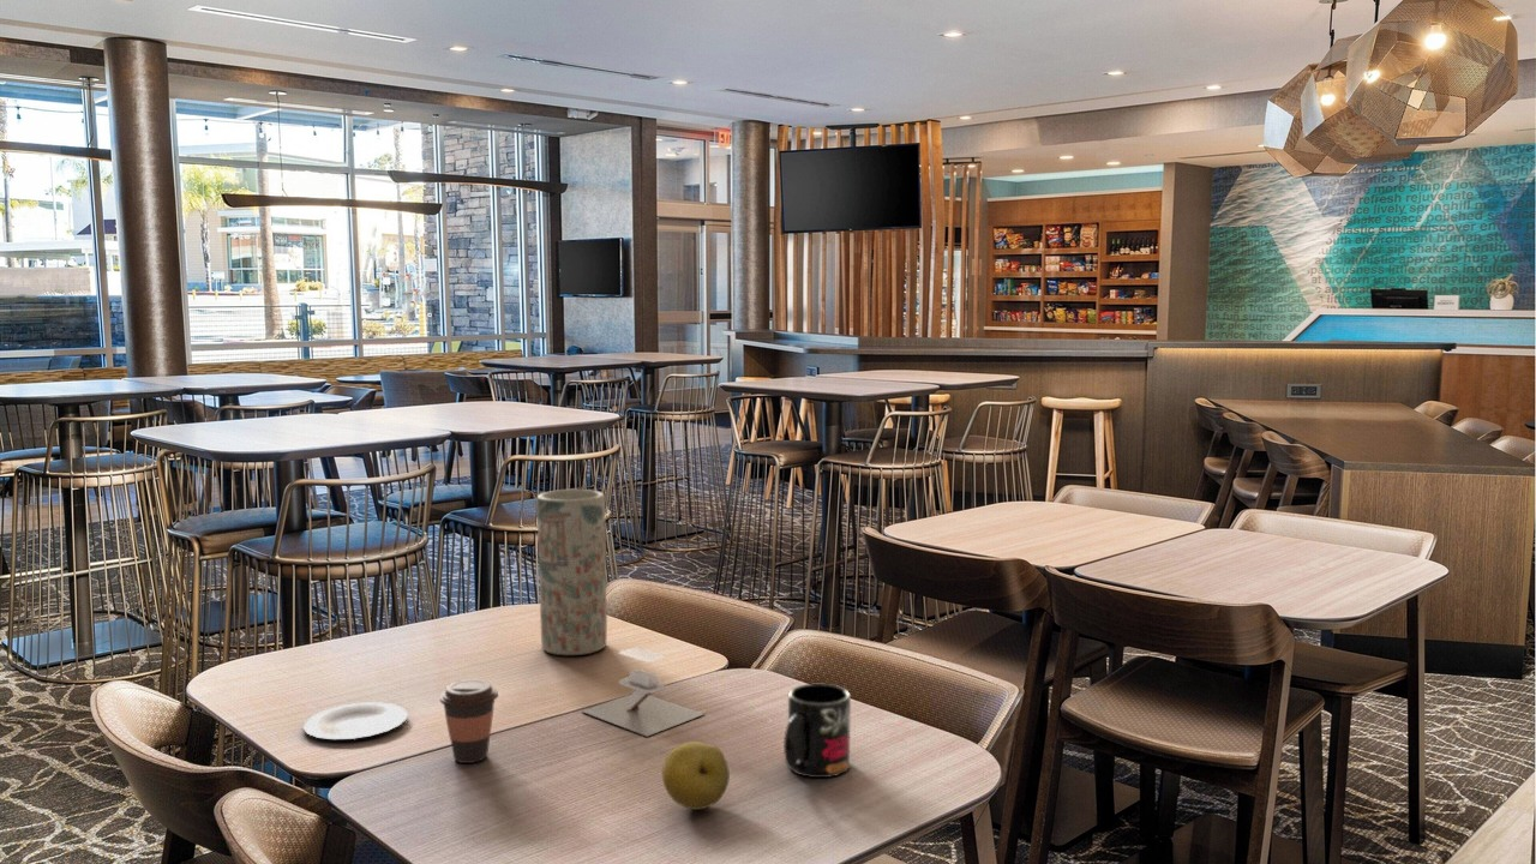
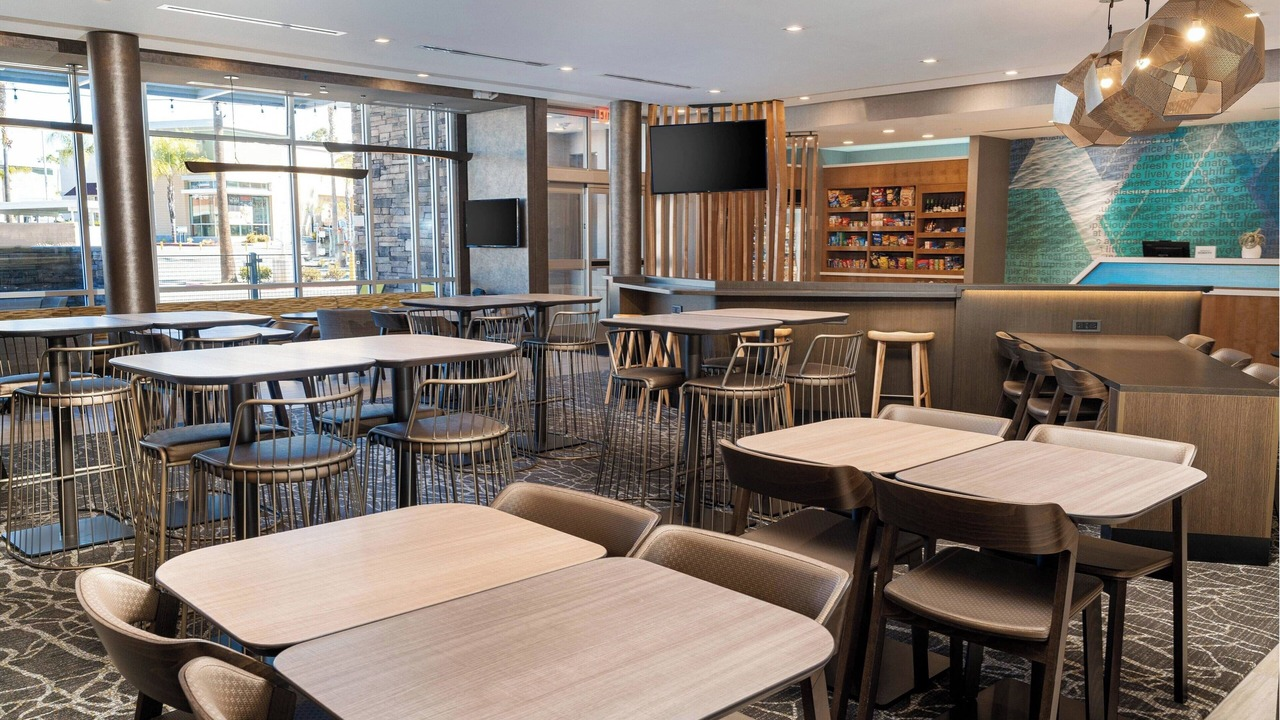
- napkin holder (642, 683)
- coffee cup (469, 721)
- mug (811, 733)
- fruit (695, 775)
- plate (346, 704)
- vase (572, 570)
